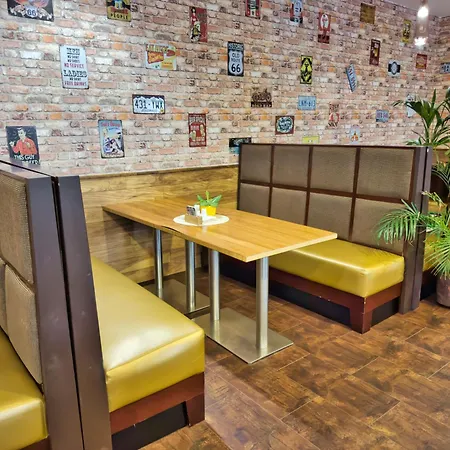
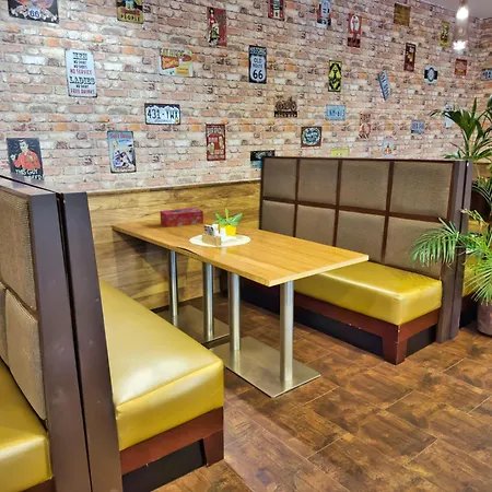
+ tissue box (181, 216)
